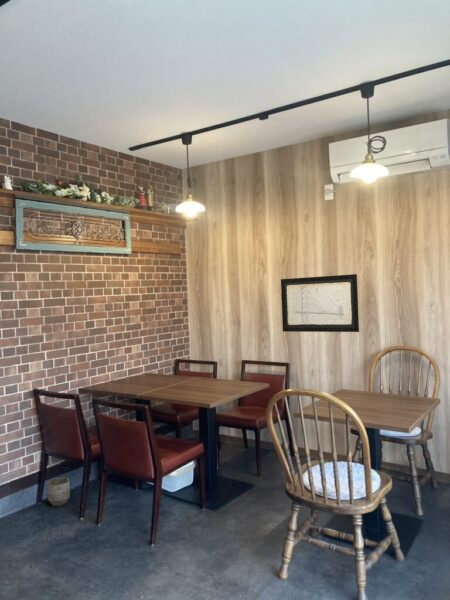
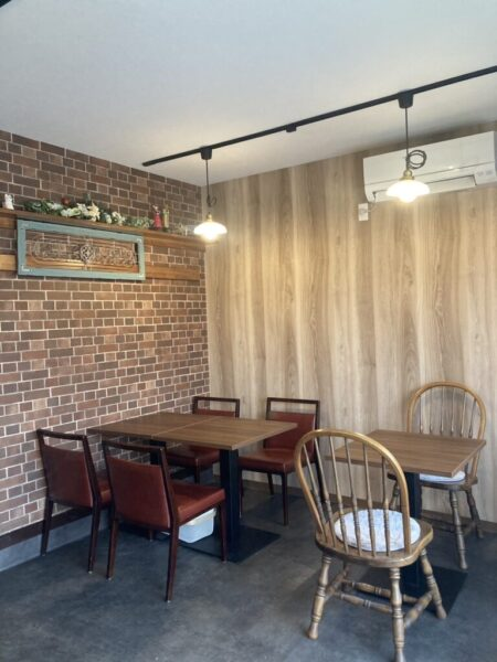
- planter (58, 491)
- wall art (318, 304)
